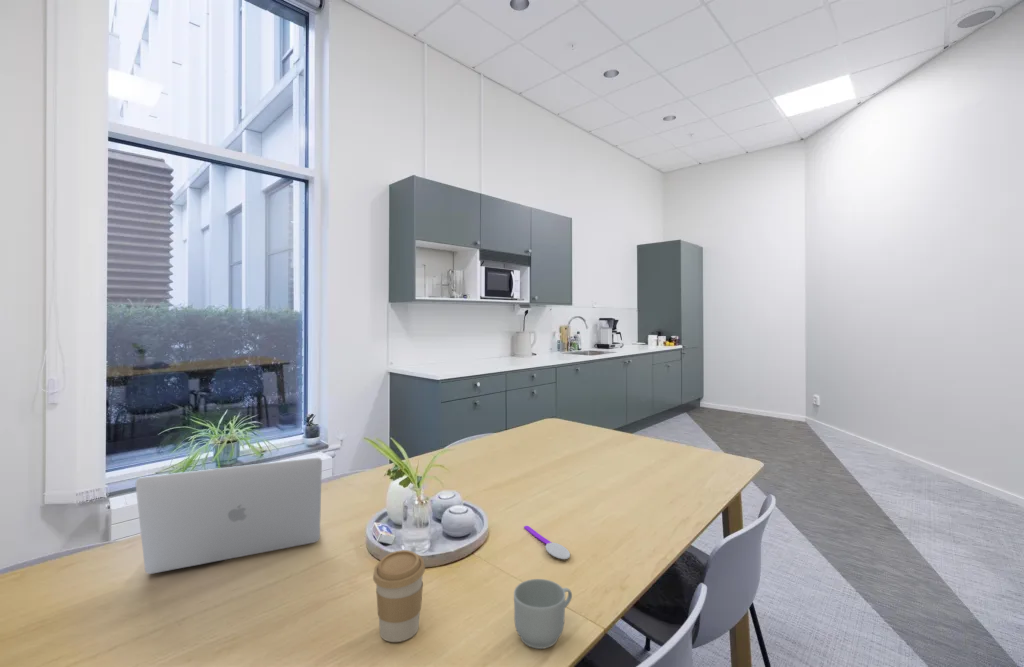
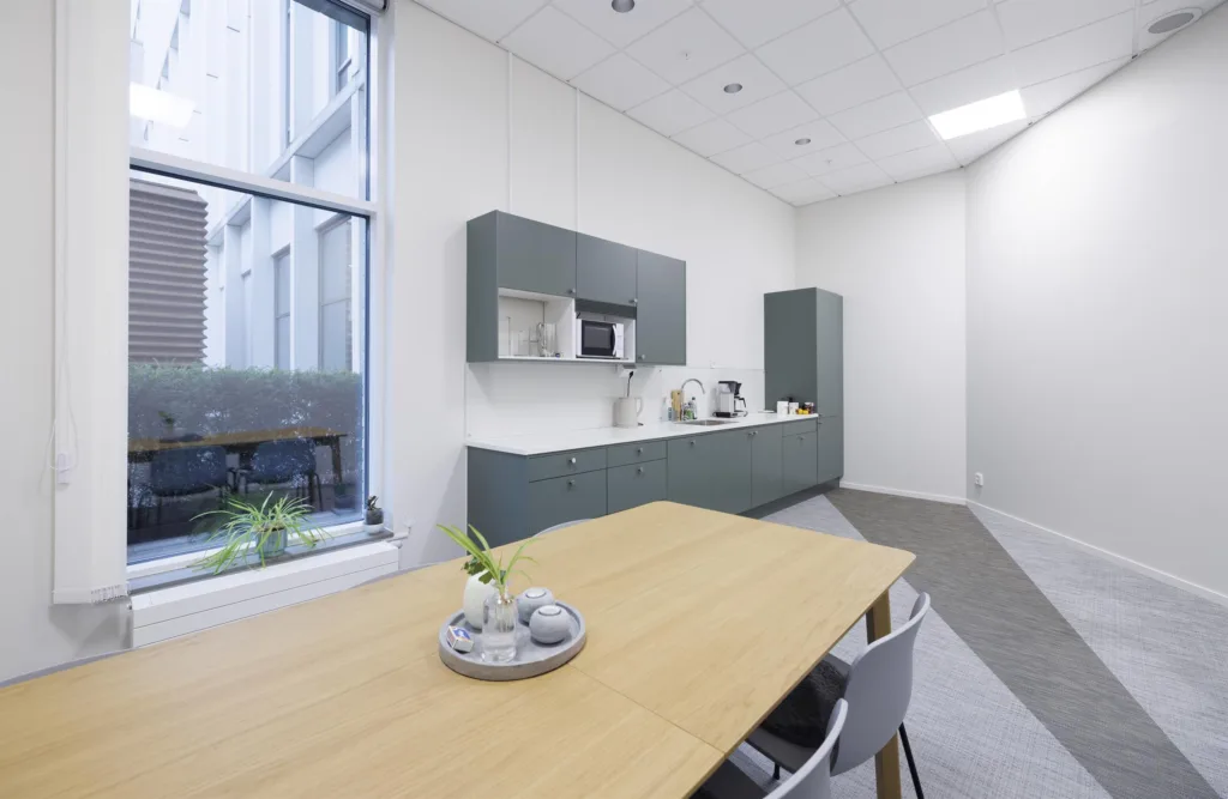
- laptop (242, 496)
- coffee cup (399, 594)
- mug (545, 611)
- spoon (544, 540)
